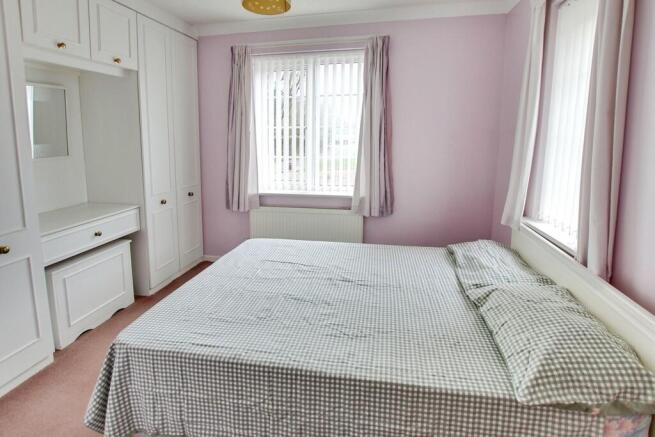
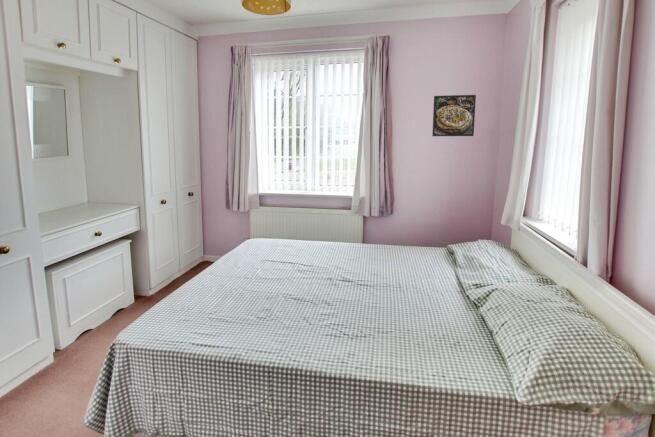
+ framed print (453, 115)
